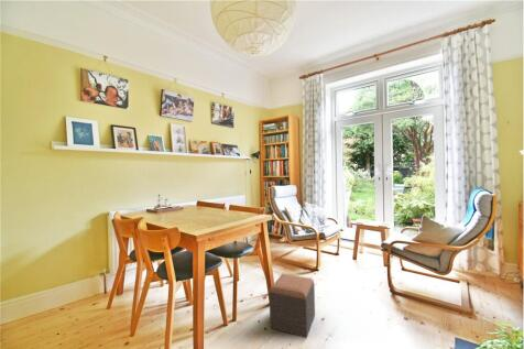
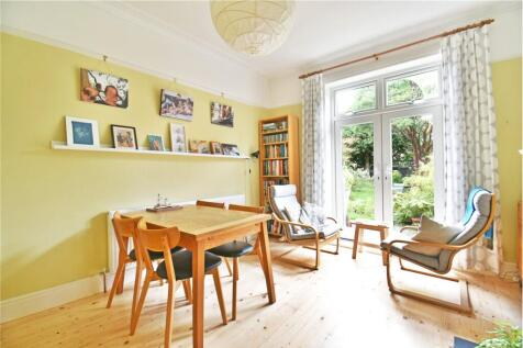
- footstool (293, 302)
